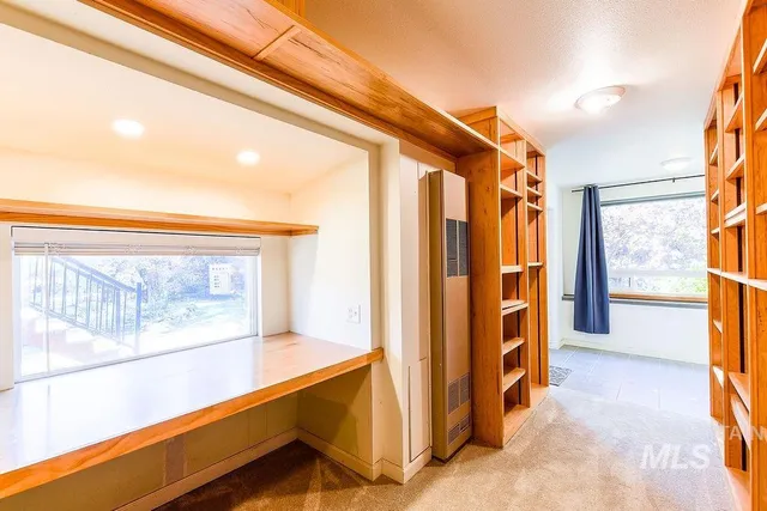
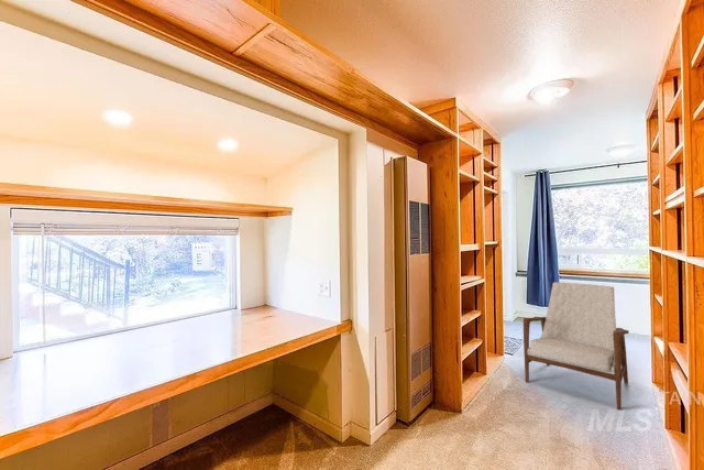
+ armchair (575, 335)
